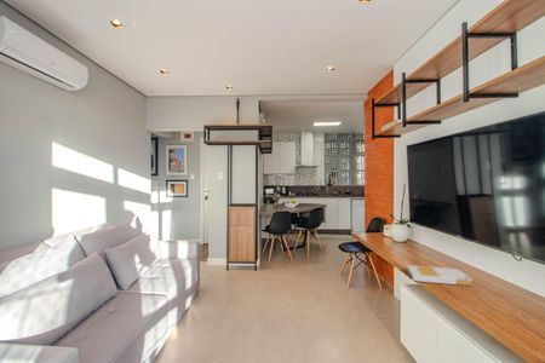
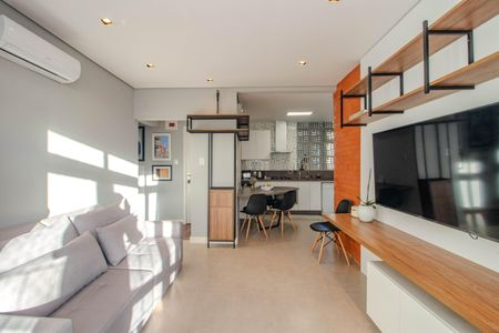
- book (436, 273)
